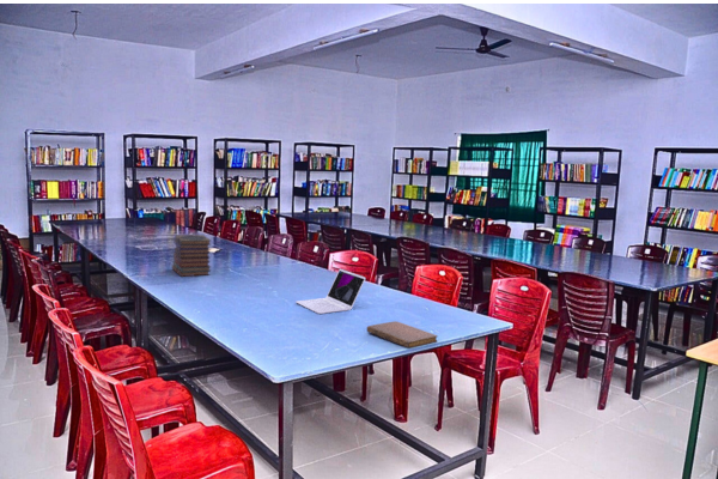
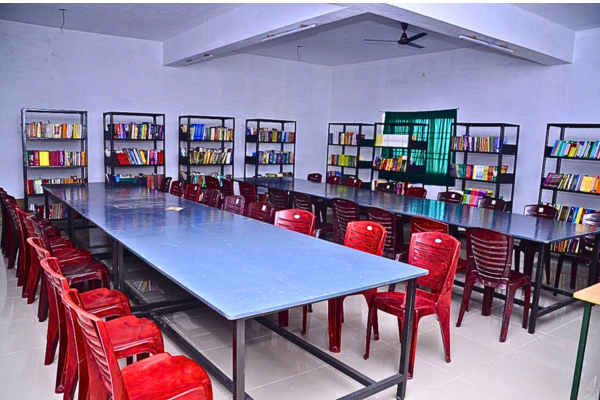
- notebook (401, 333)
- book stack (191, 254)
- laptop (330, 287)
